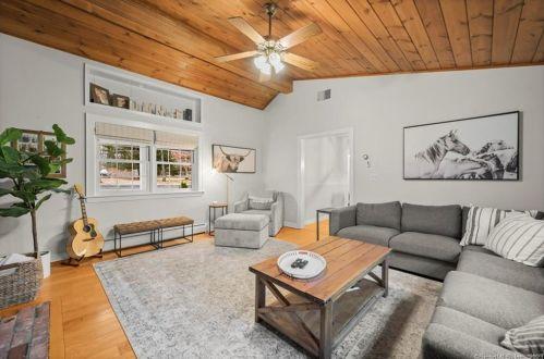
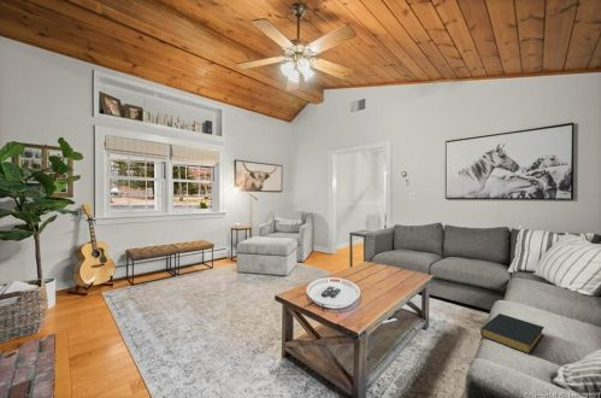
+ hardback book (512, 330)
